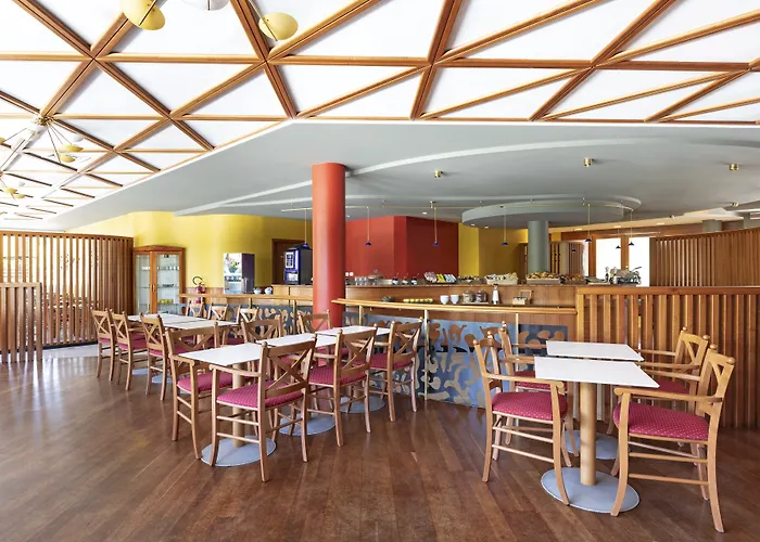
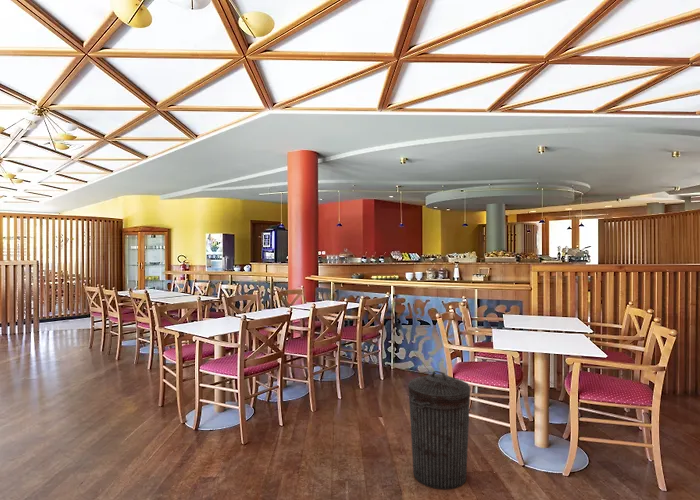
+ trash can (439, 423)
